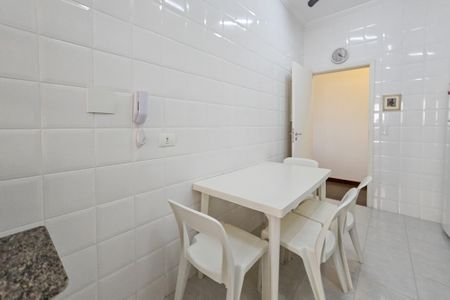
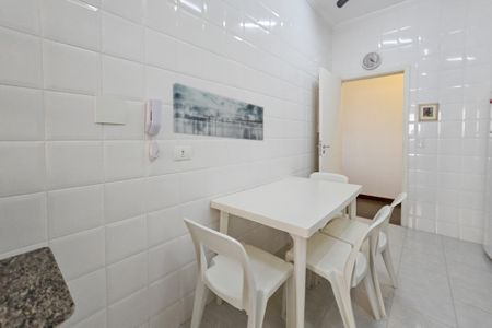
+ wall art (226, 117)
